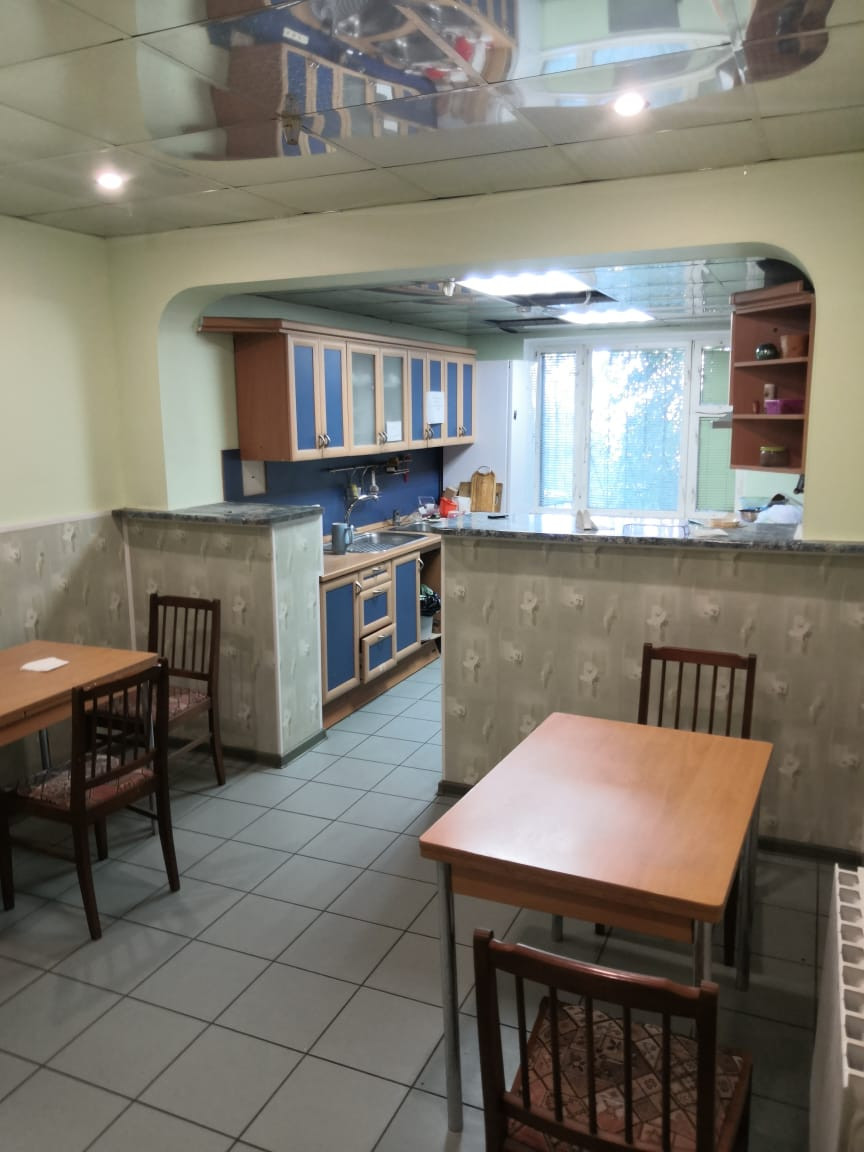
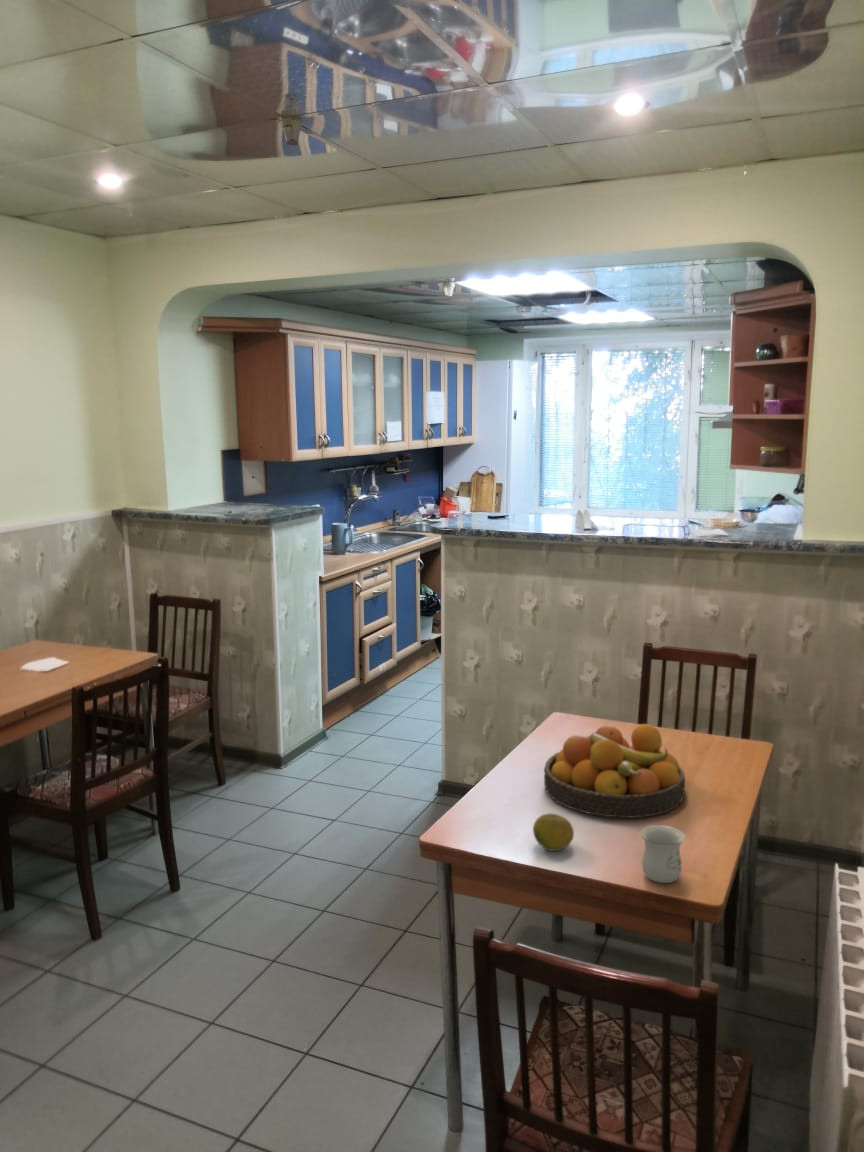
+ fruit (553, 831)
+ fruit bowl (614, 759)
+ mug (663, 851)
